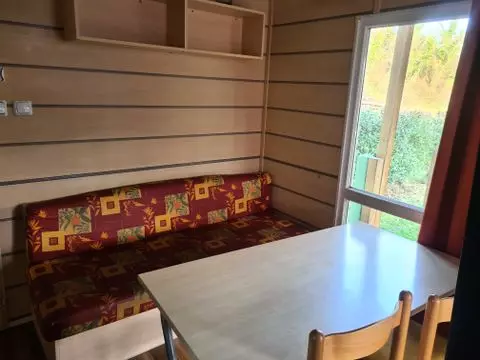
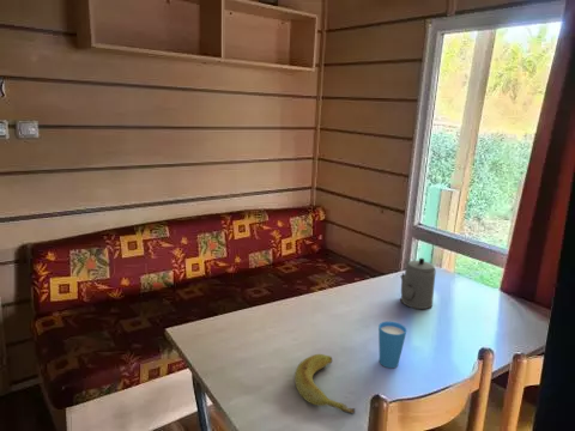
+ teapot (417, 280)
+ cup (391, 345)
+ banana (320, 389)
